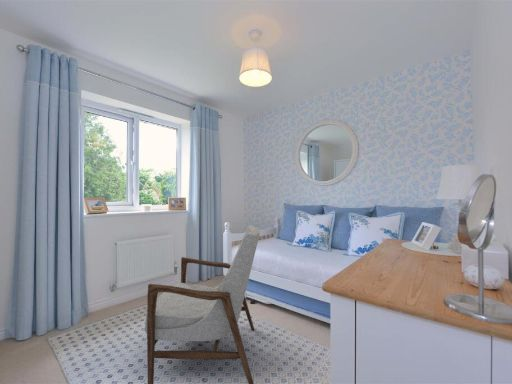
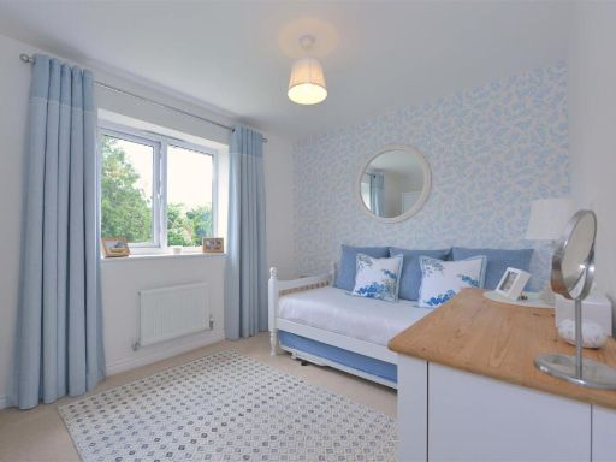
- armchair (209, 290)
